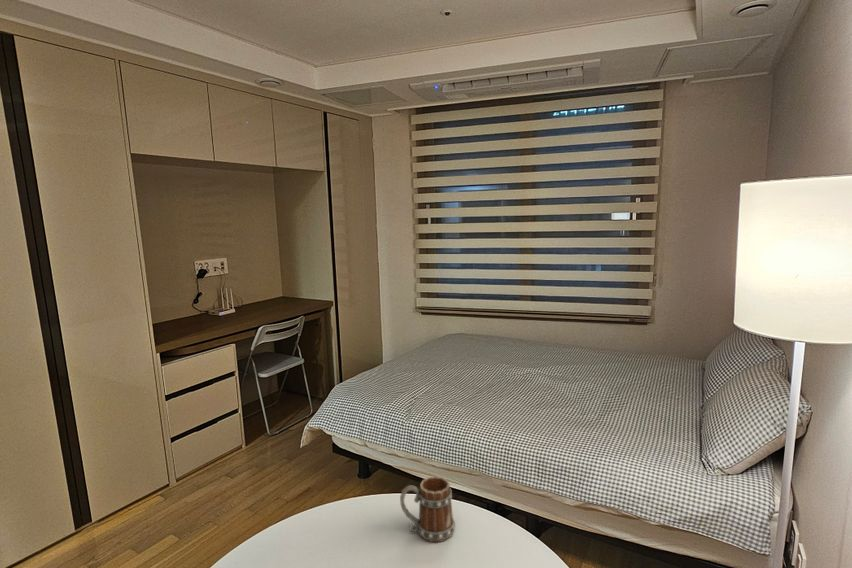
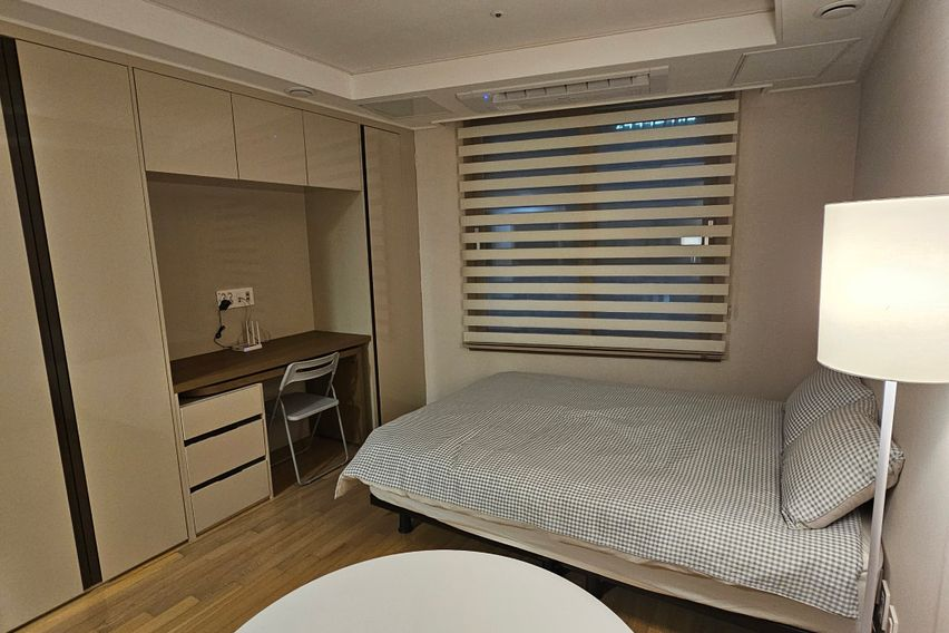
- mug (427, 508)
